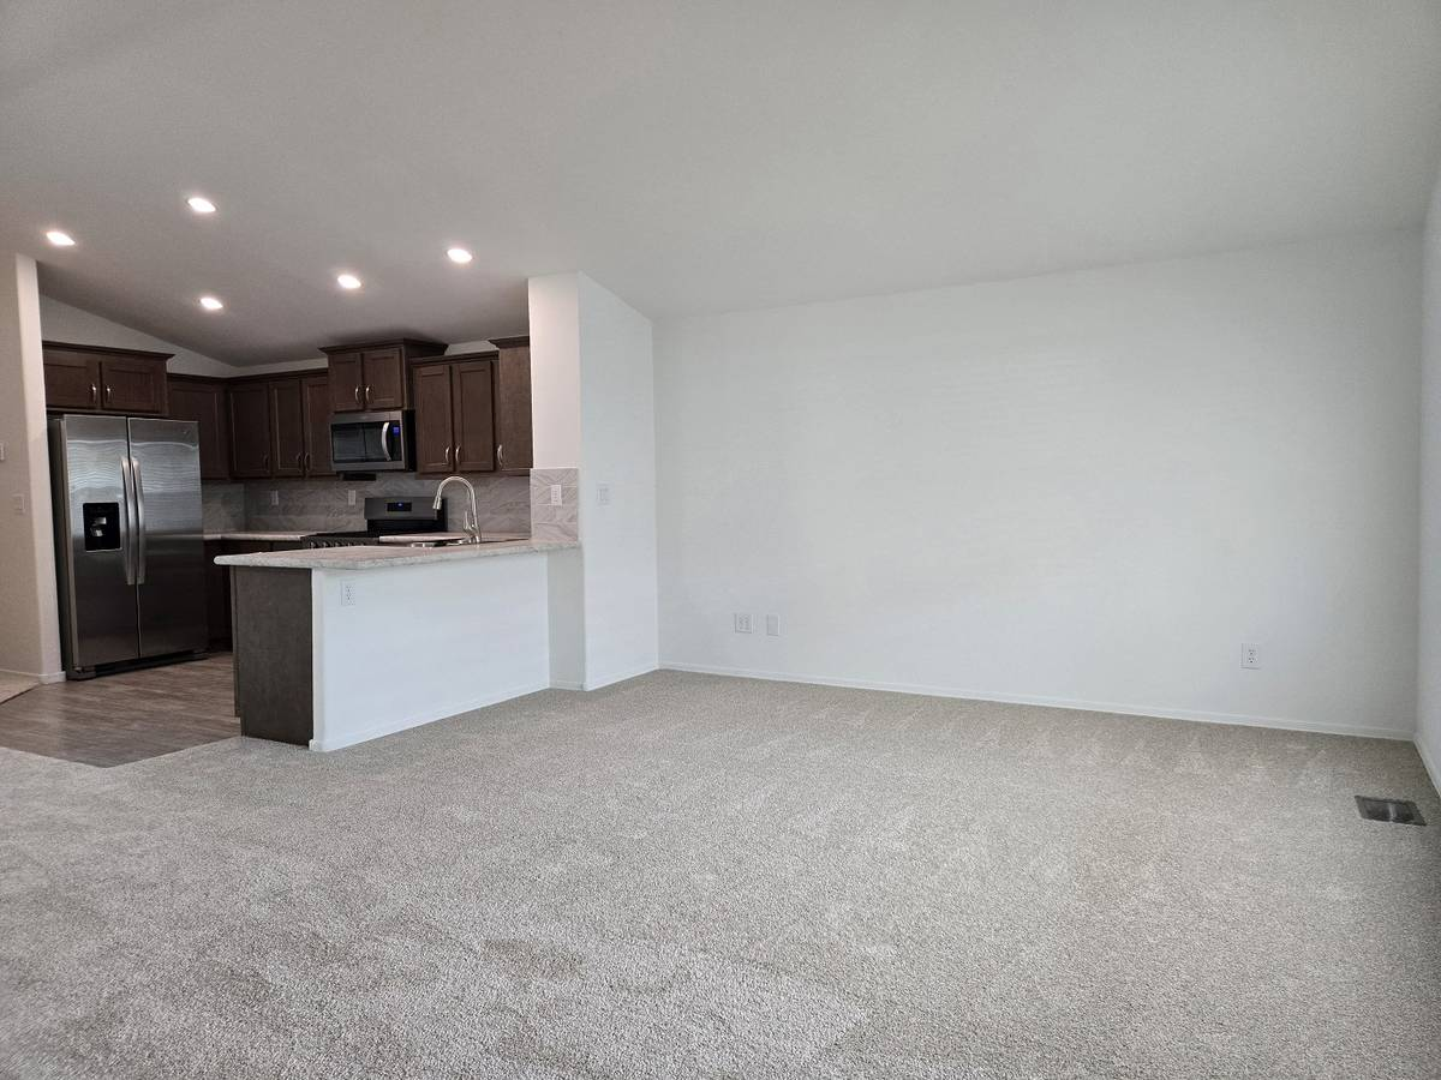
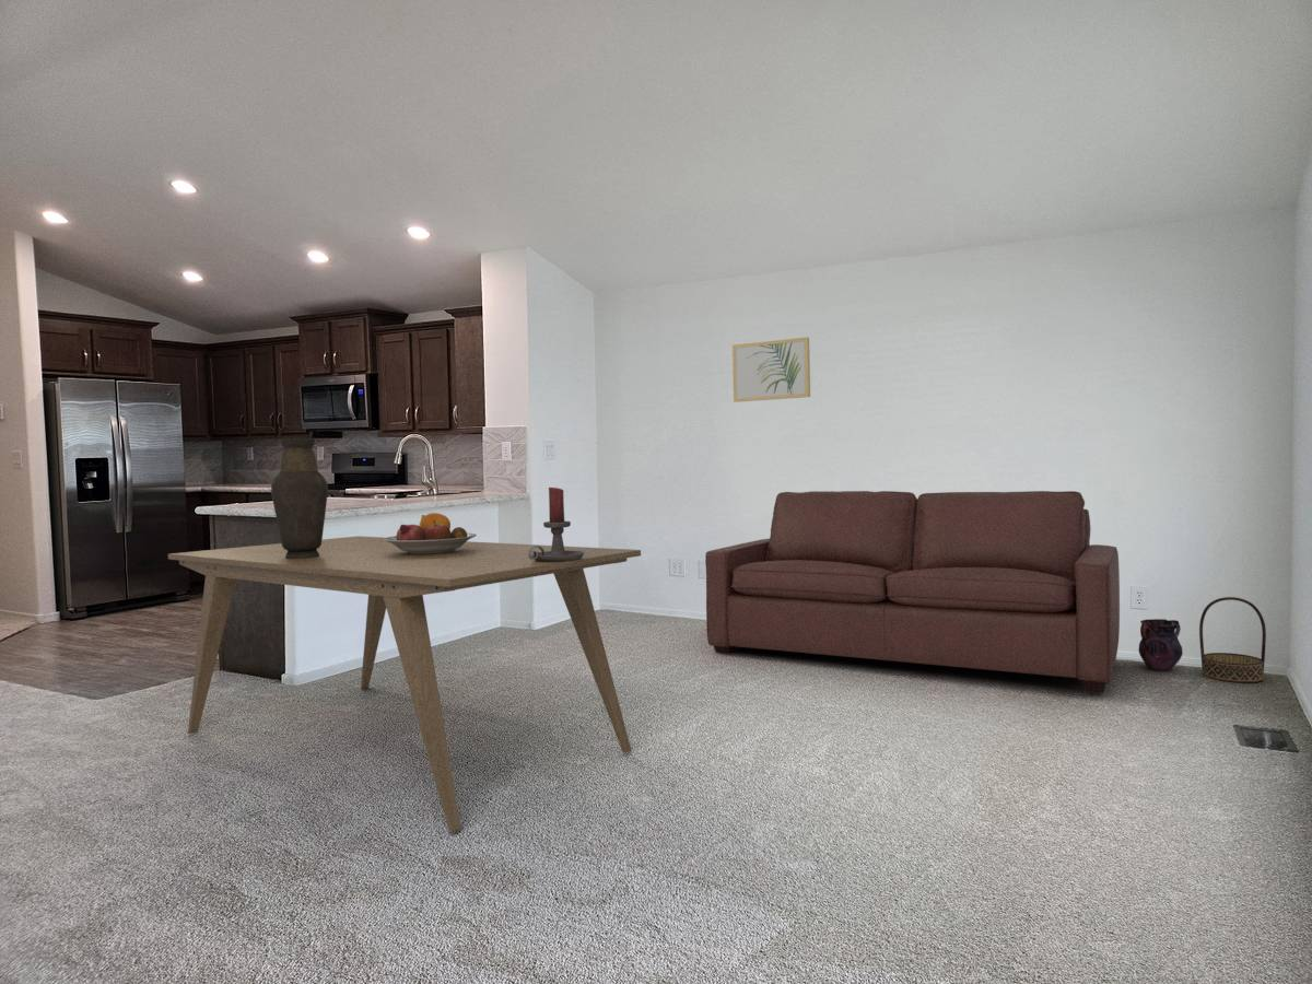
+ vase (1160, 644)
+ candle holder (551, 523)
+ wall art (770, 370)
+ sofa (904, 575)
+ vase (300, 497)
+ basket (1230, 653)
+ dining table (397, 646)
+ fruit bowl (430, 532)
